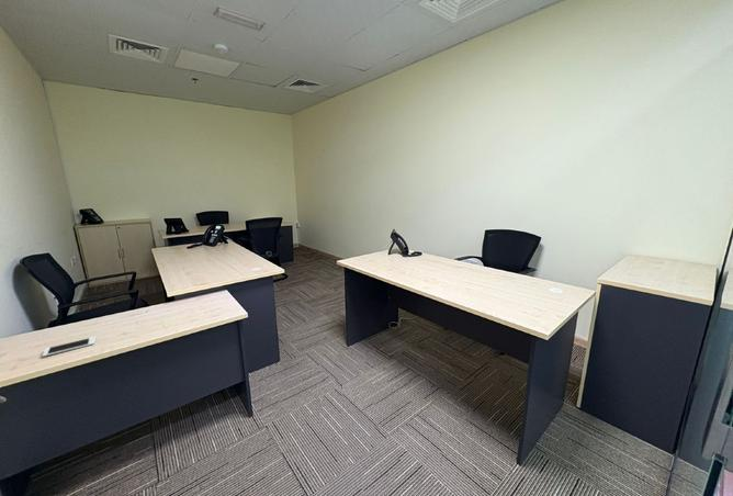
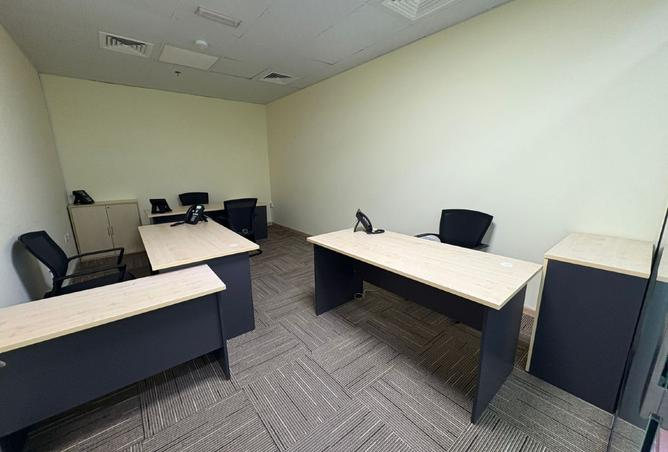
- cell phone (70, 346)
